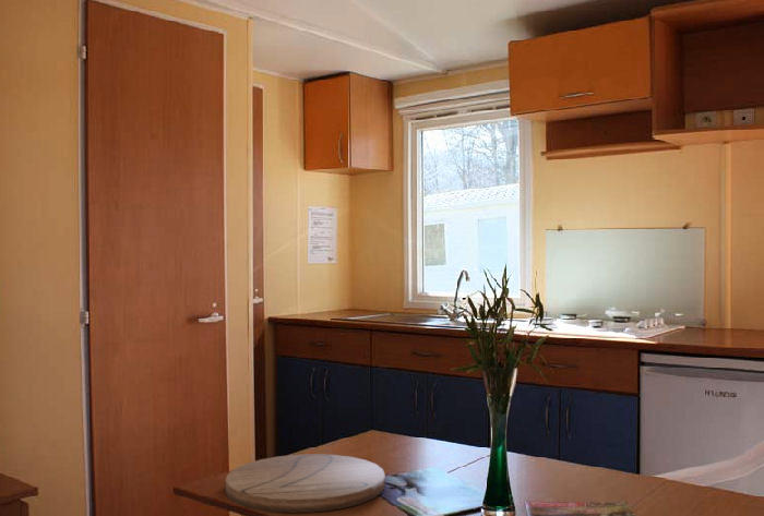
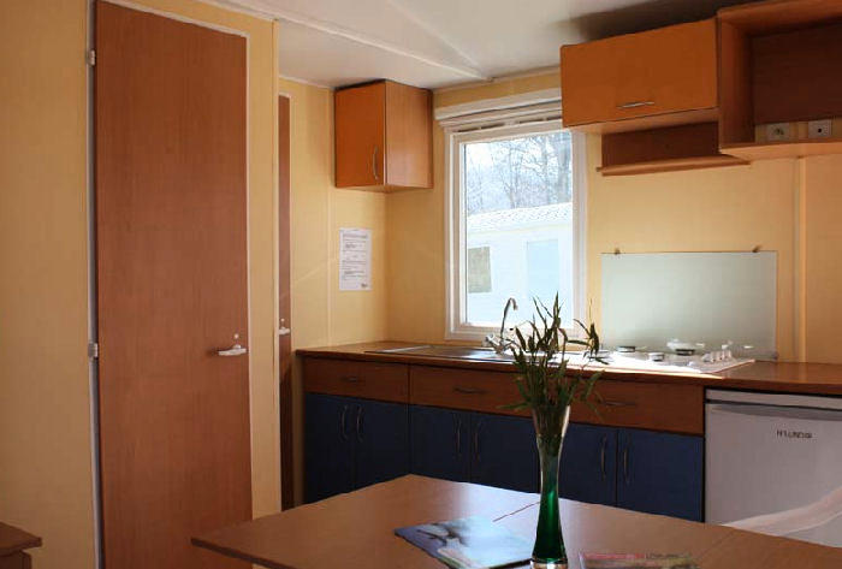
- cutting board (306, 480)
